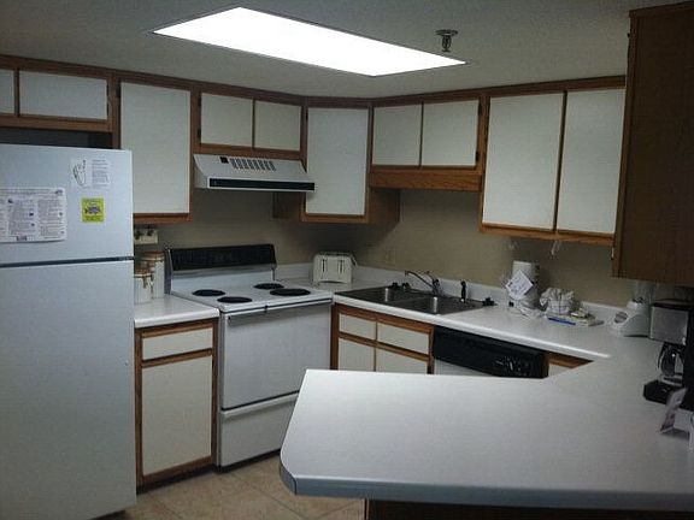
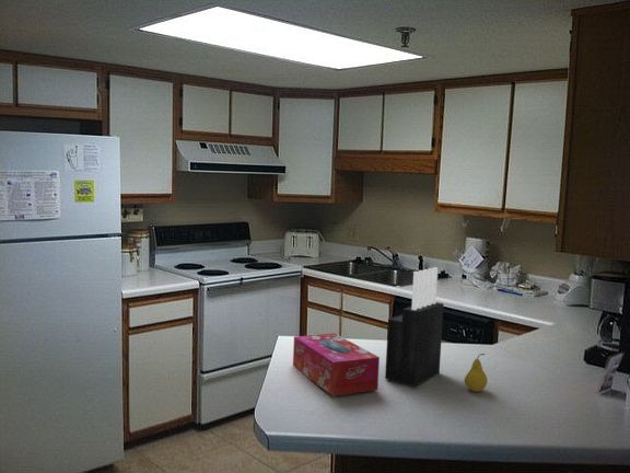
+ fruit (476, 370)
+ knife block (412, 322)
+ tissue box (334, 361)
